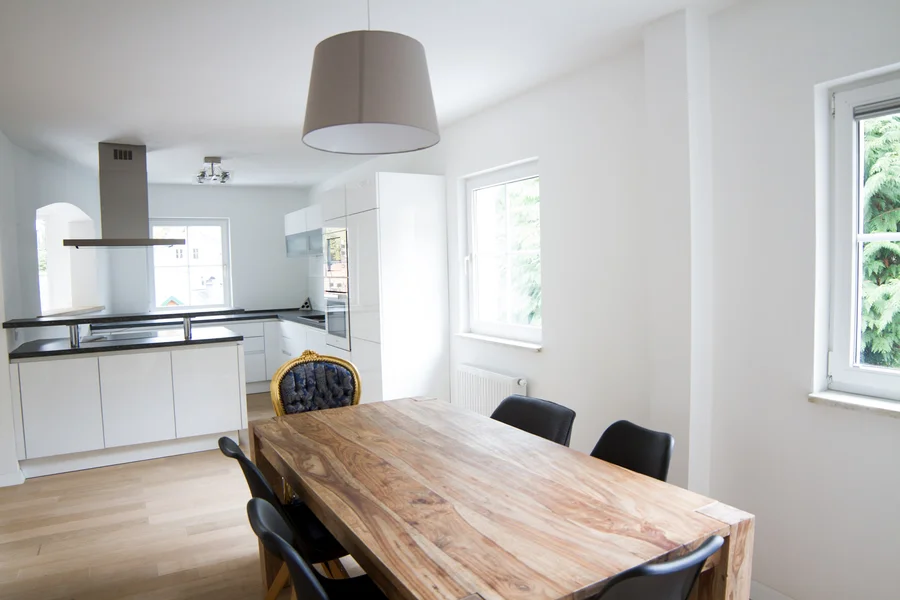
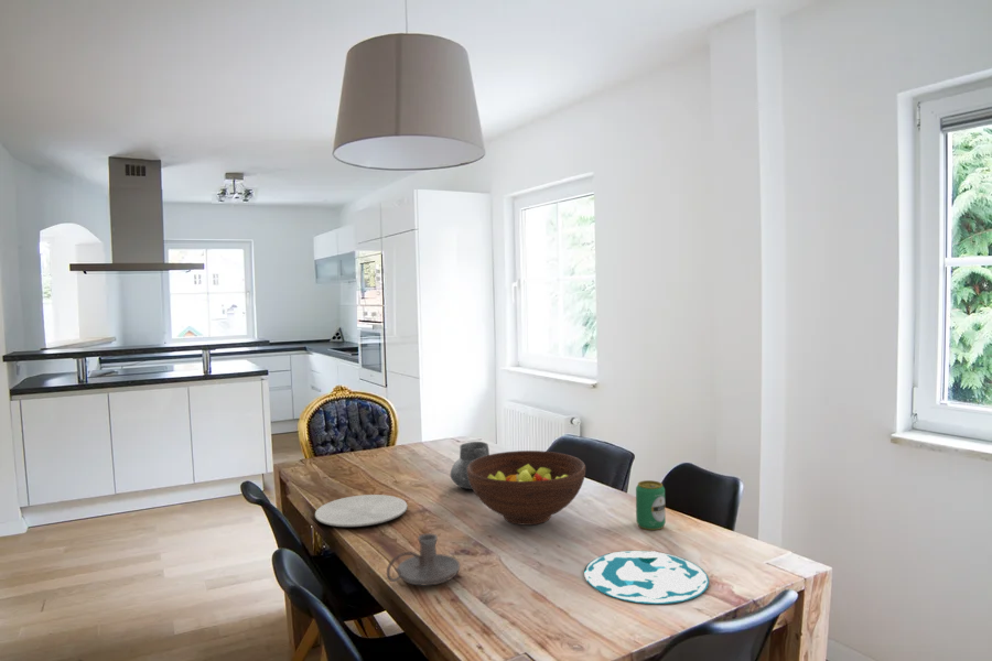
+ plate (645, 570)
+ plate (362, 510)
+ candle holder (421, 559)
+ vase (472, 460)
+ fruit bowl (526, 491)
+ beverage can (650, 505)
